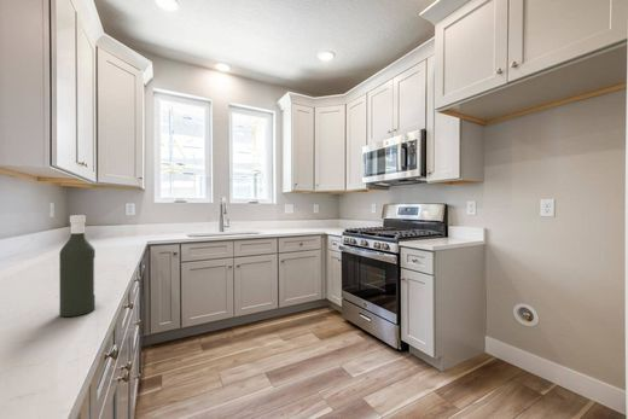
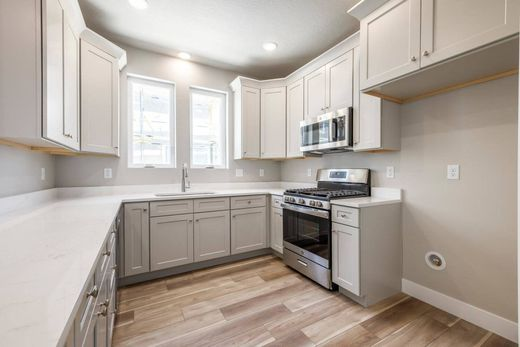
- bottle (77, 263)
